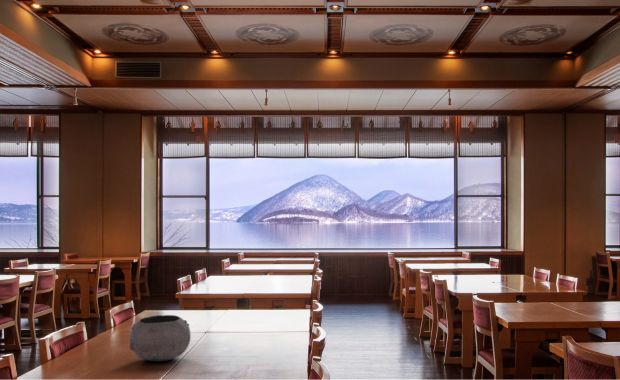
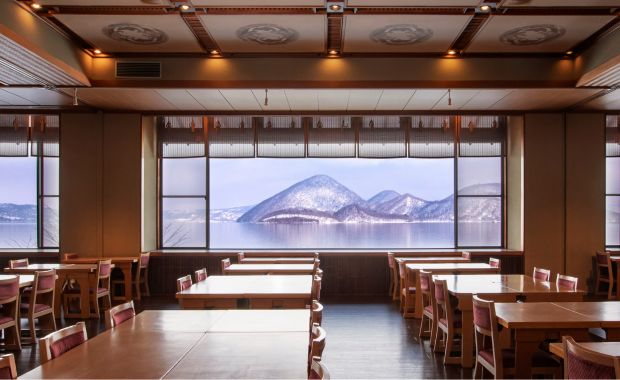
- bowl (160, 338)
